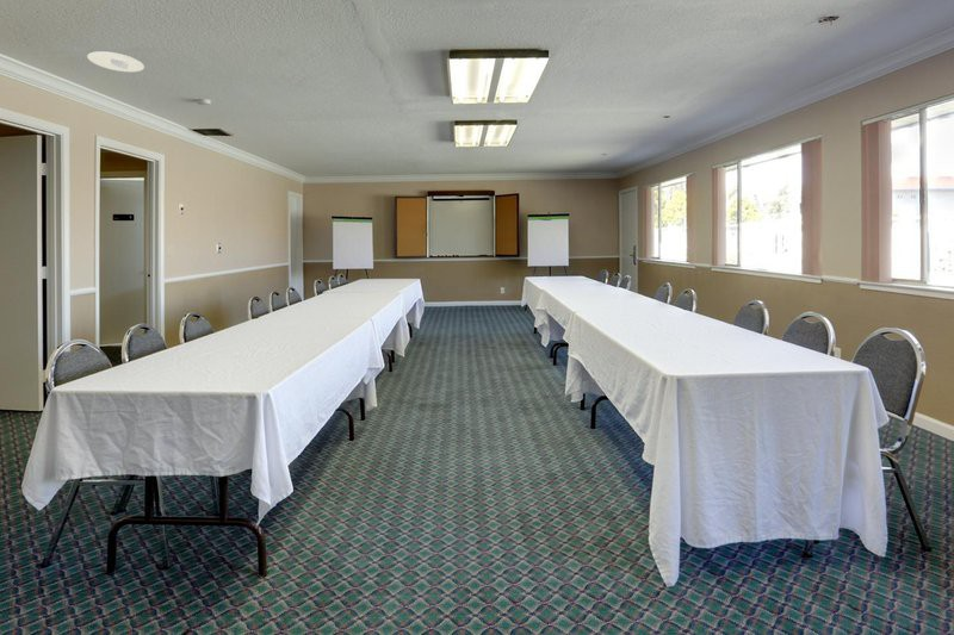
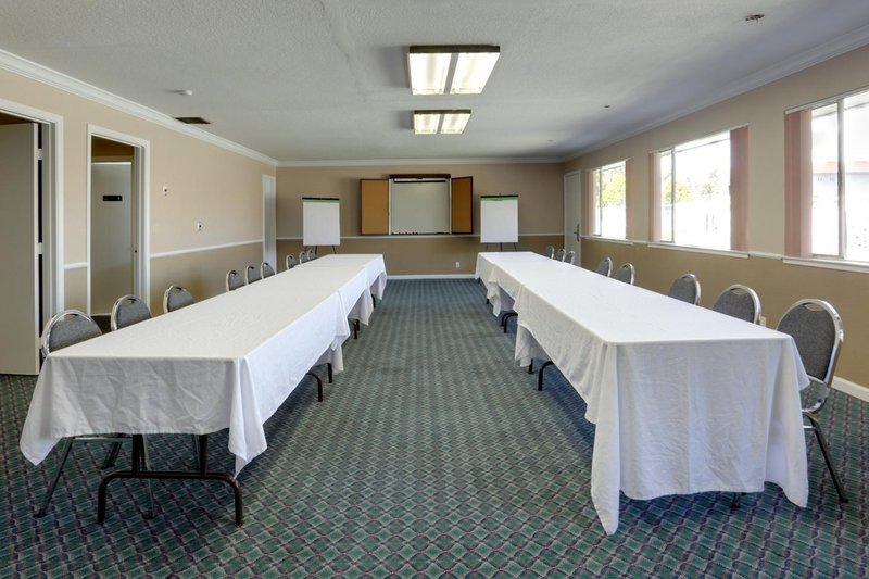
- recessed light (116, 60)
